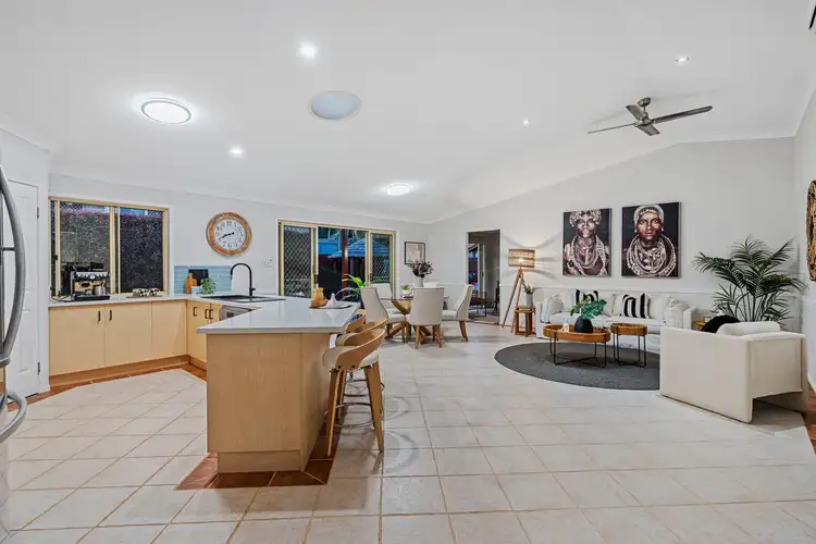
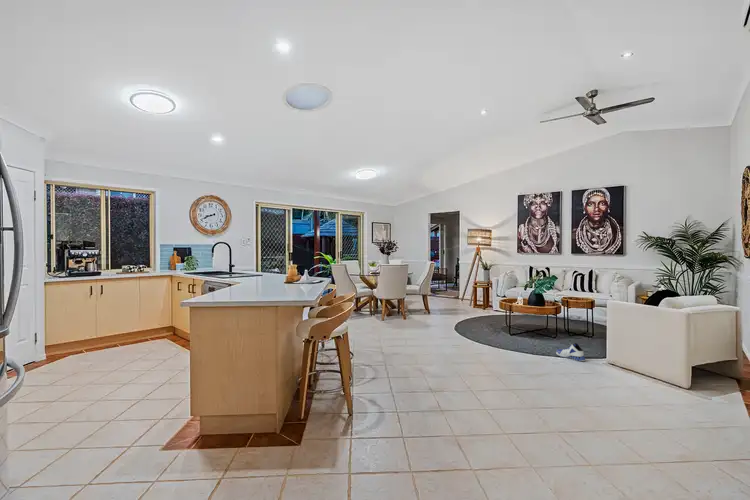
+ sneaker (571, 350)
